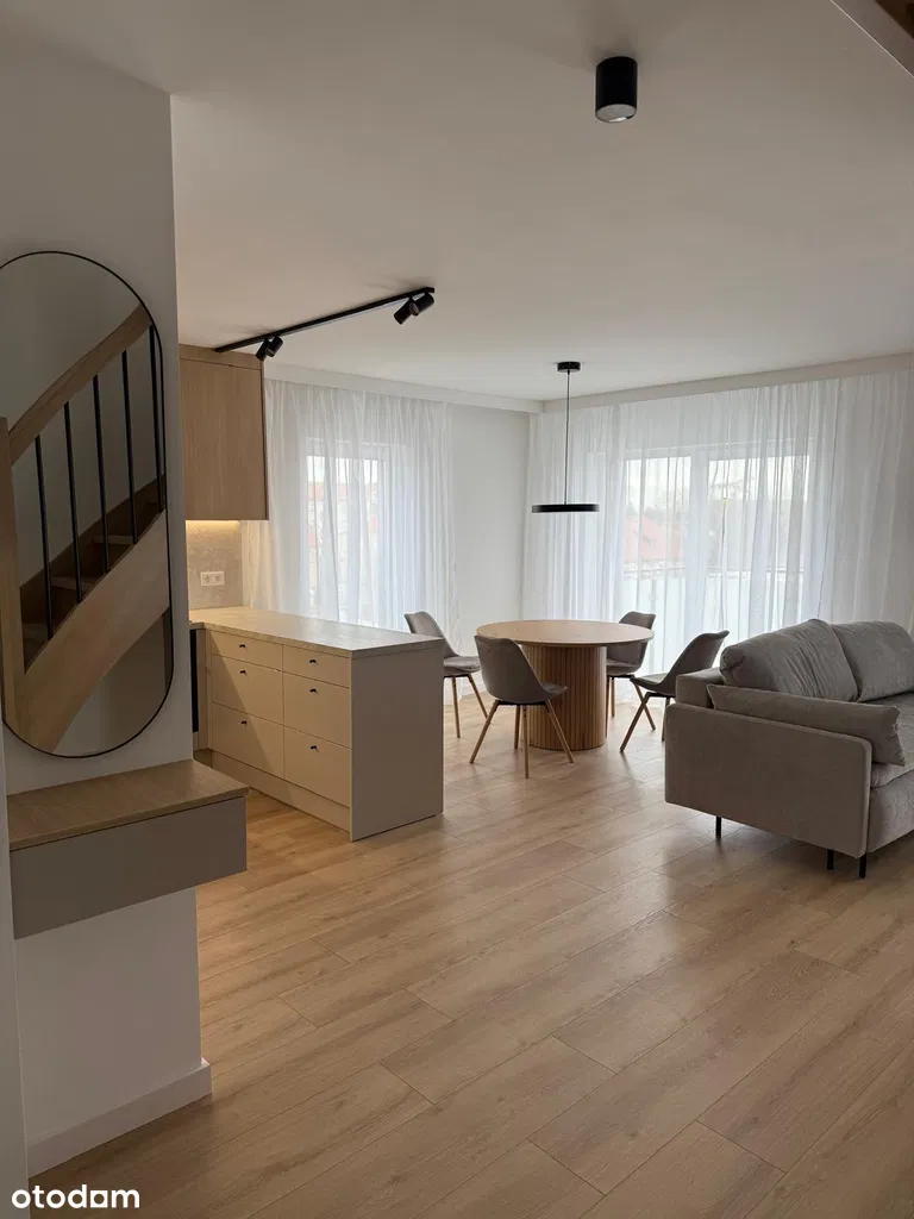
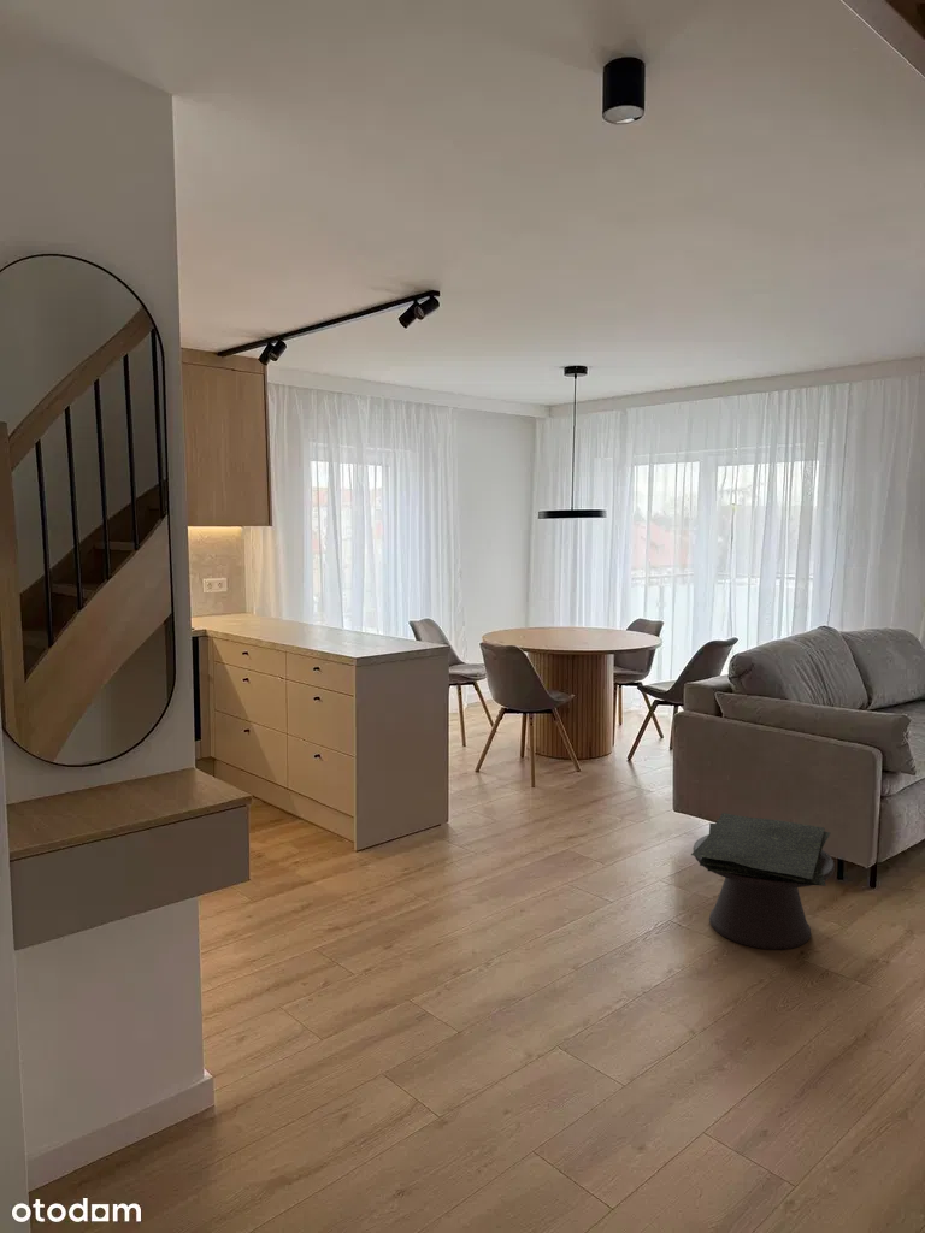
+ side table (761, 883)
